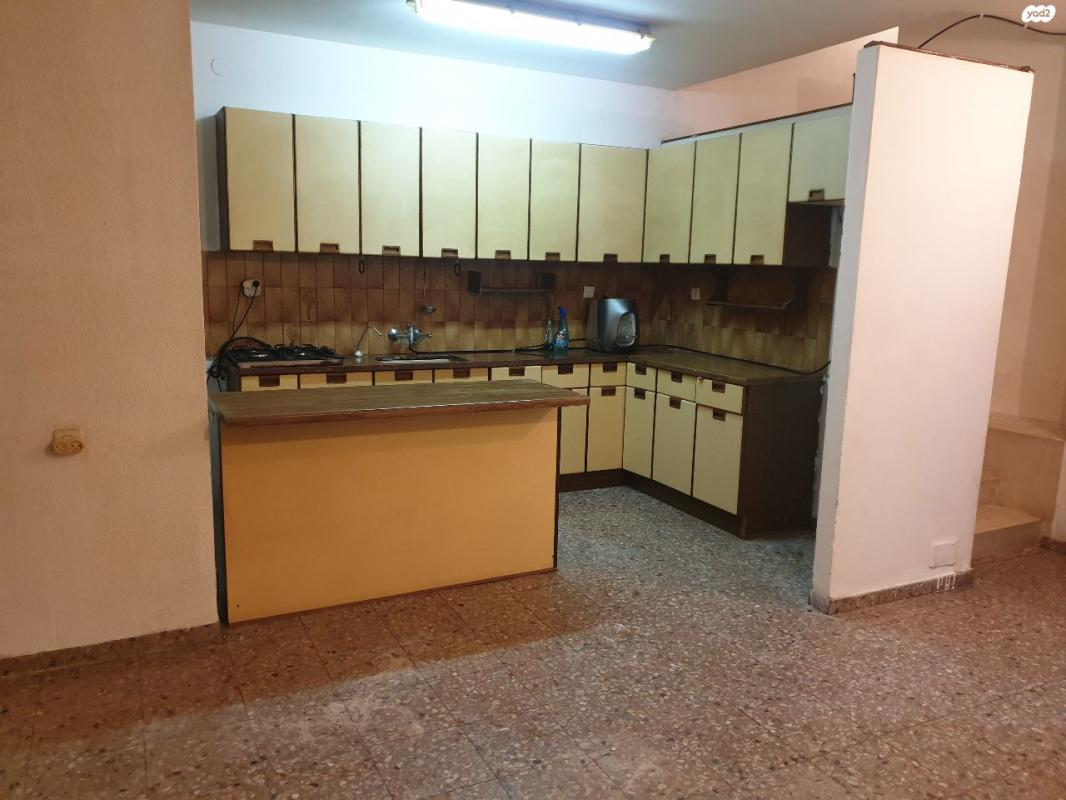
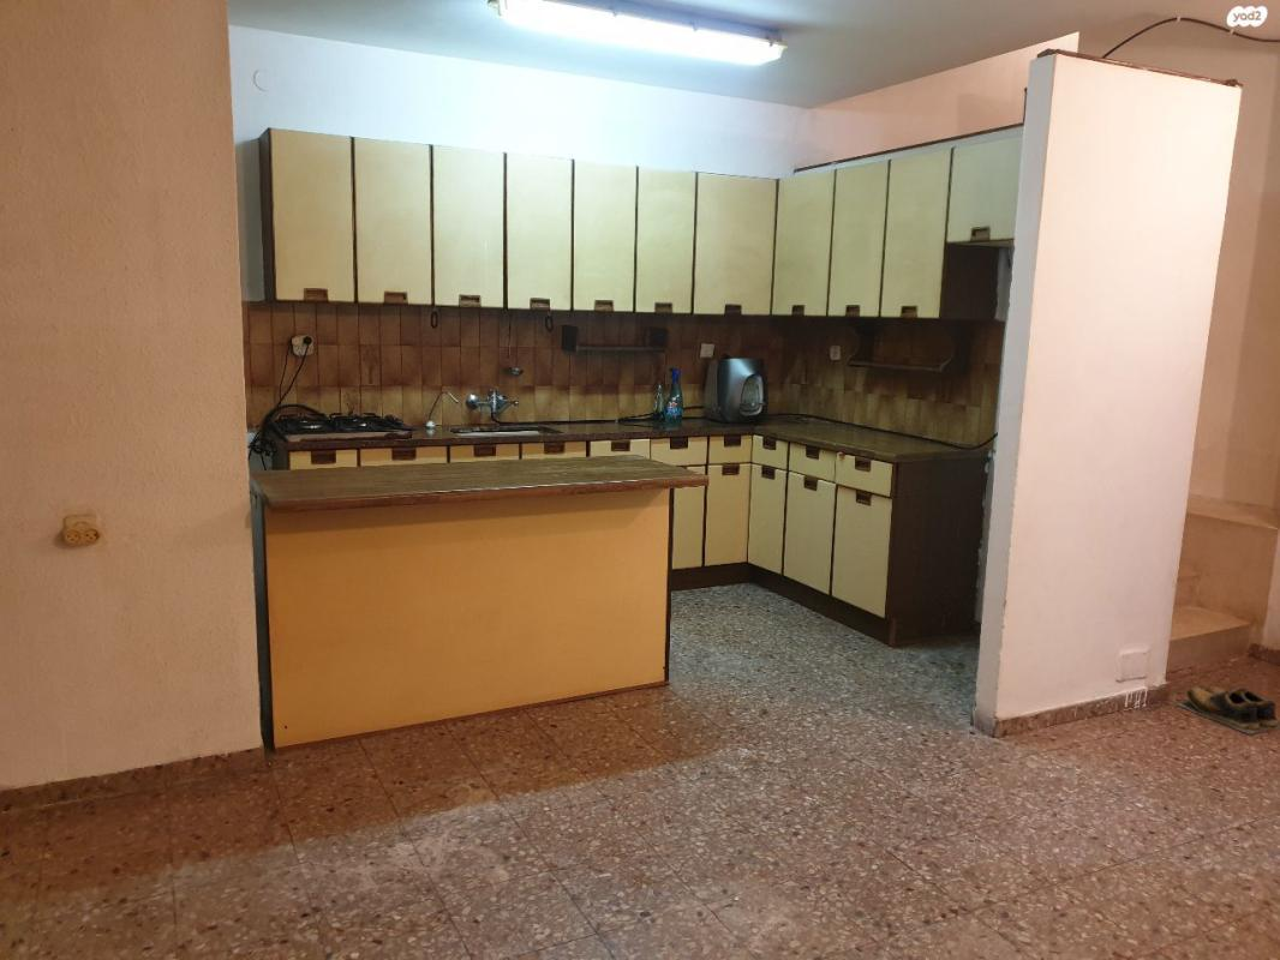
+ shoes (1231, 701)
